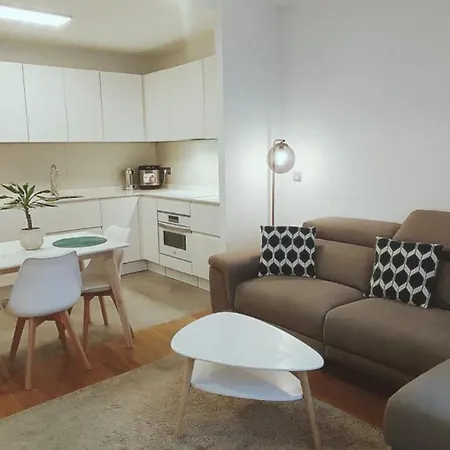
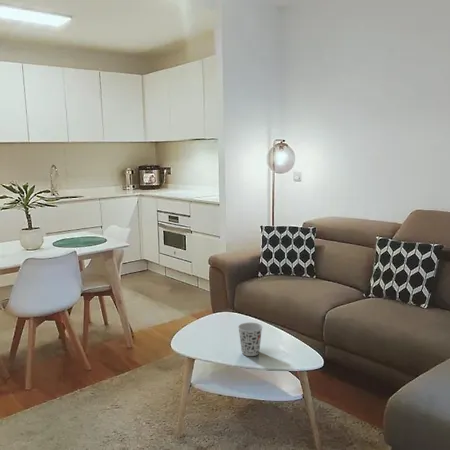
+ cup (250, 339)
